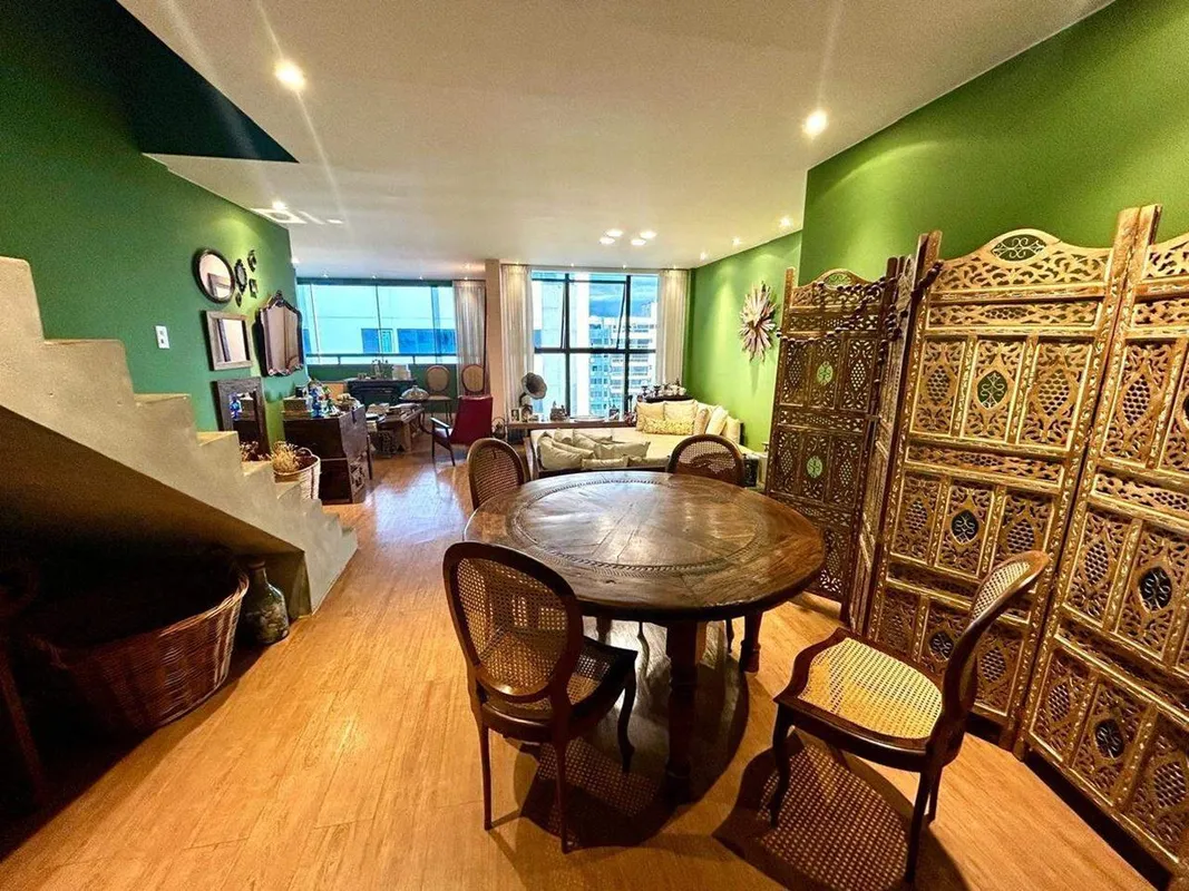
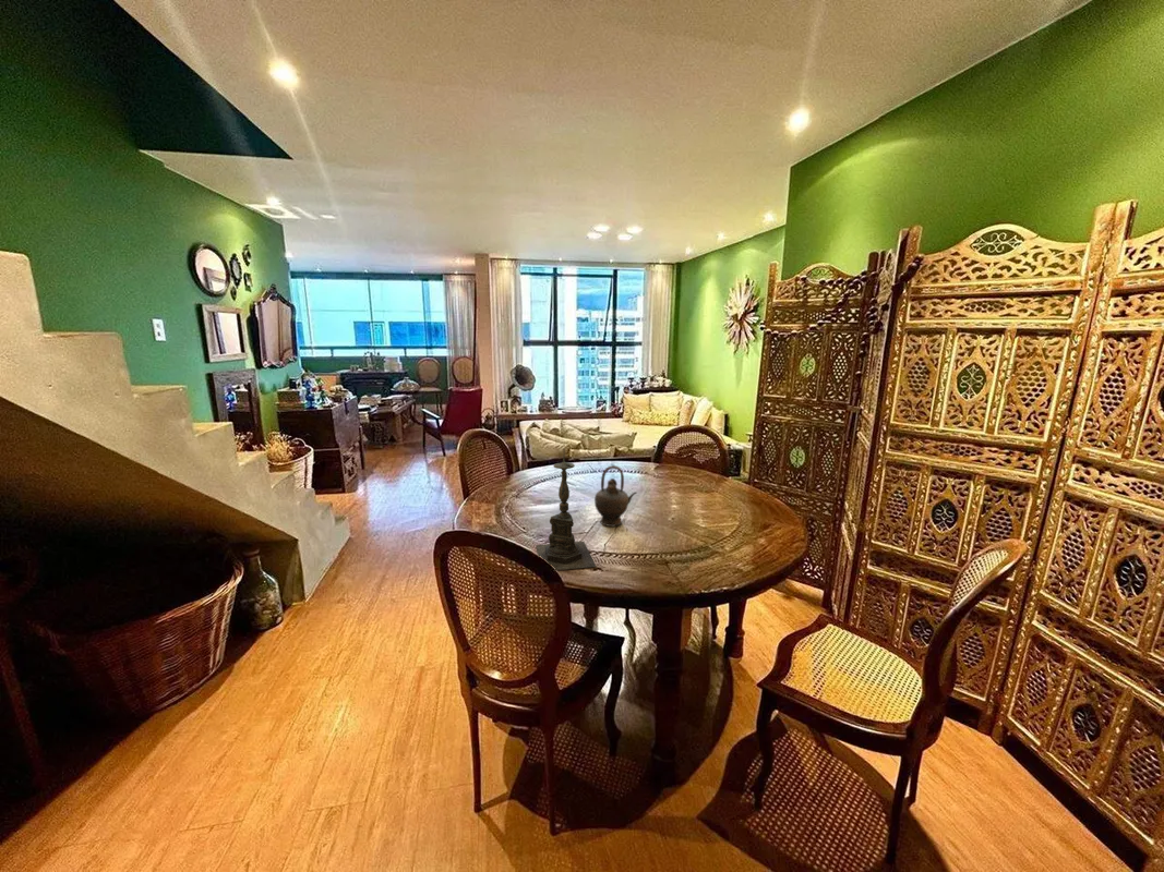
+ candle holder (565, 502)
+ teapot (615, 495)
